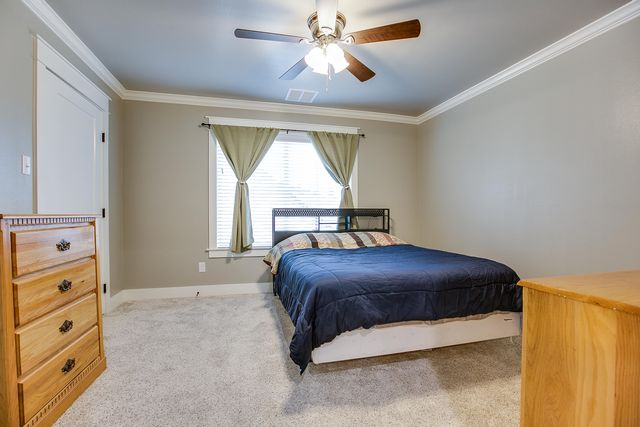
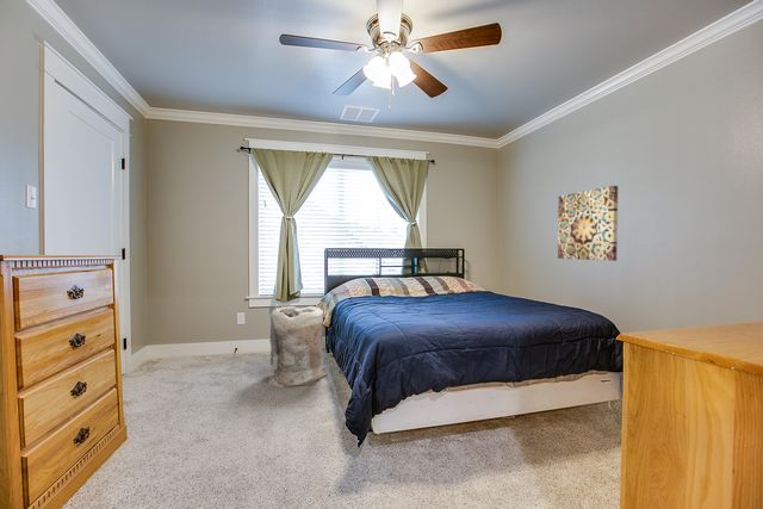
+ bag (298, 341)
+ wall art (584, 225)
